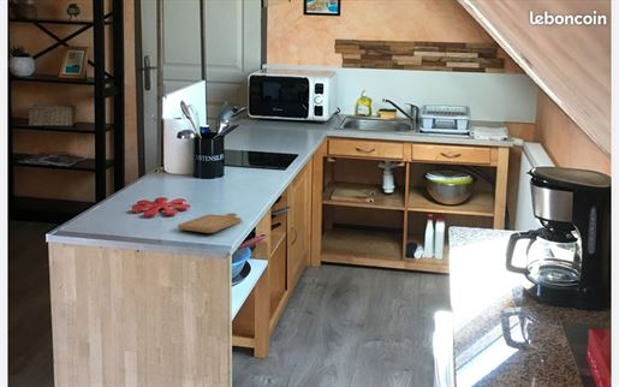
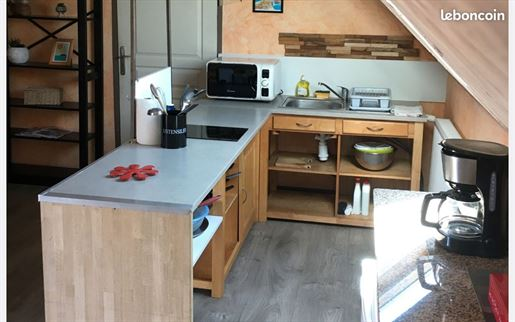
- chopping board (214, 221)
